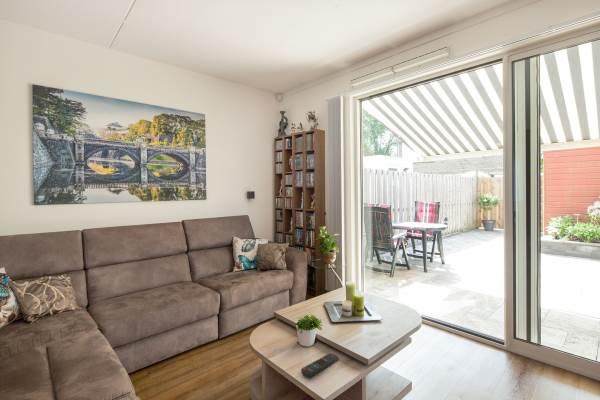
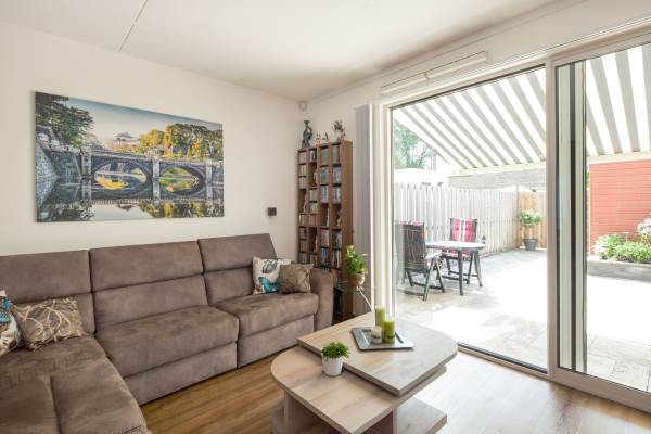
- remote control (320, 364)
